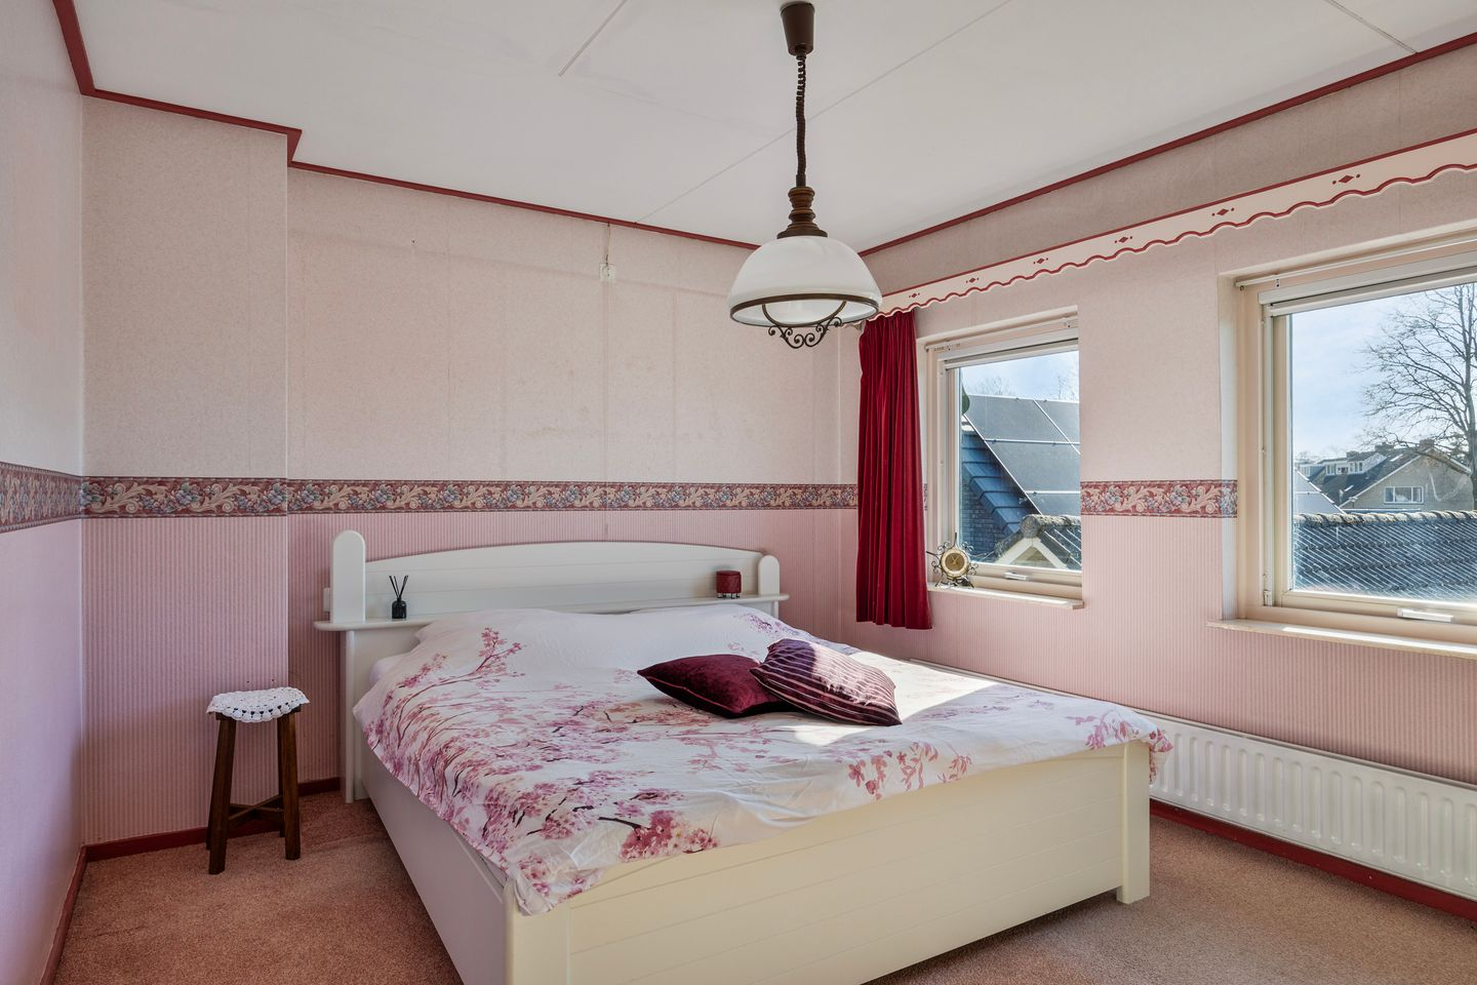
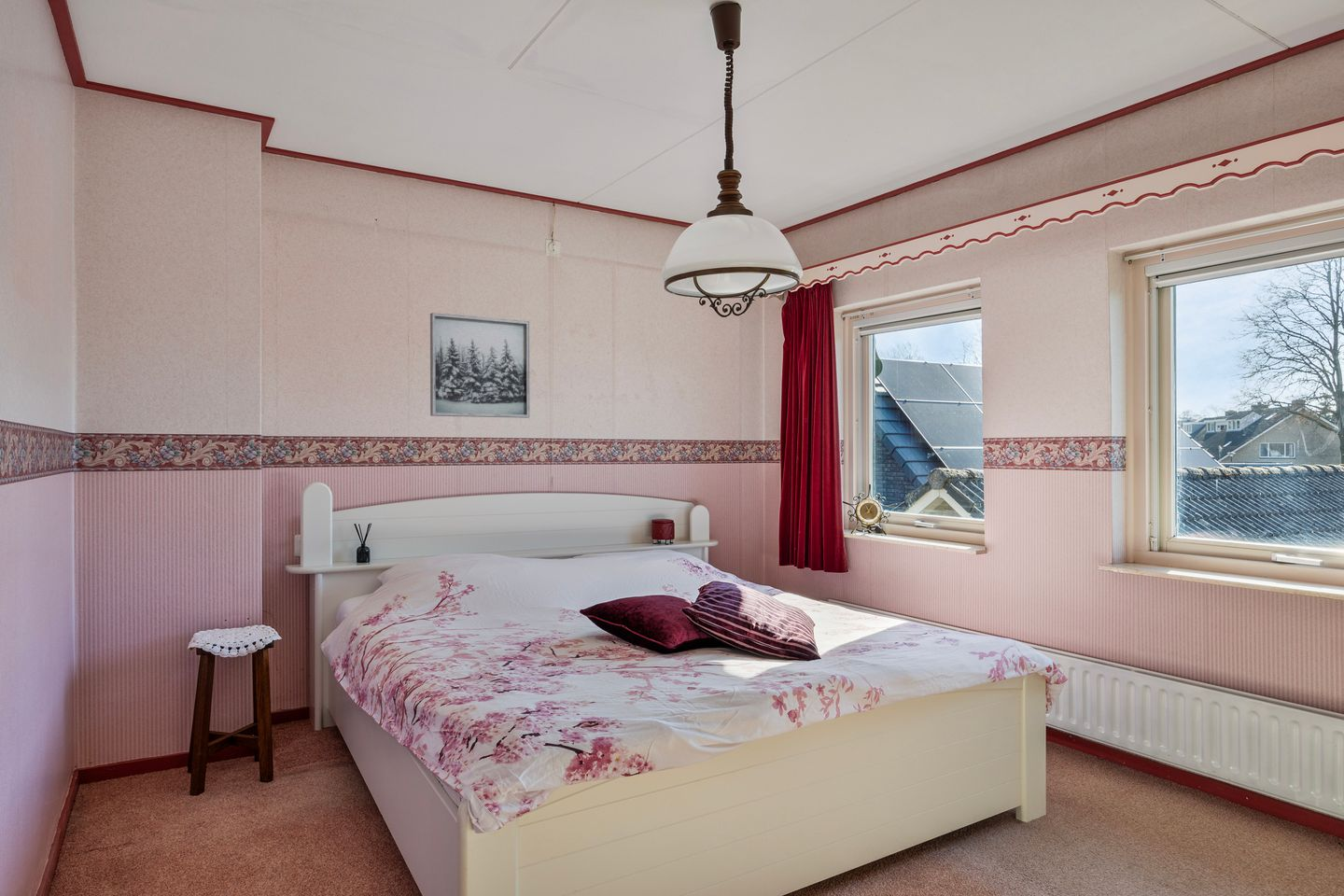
+ wall art (481, 367)
